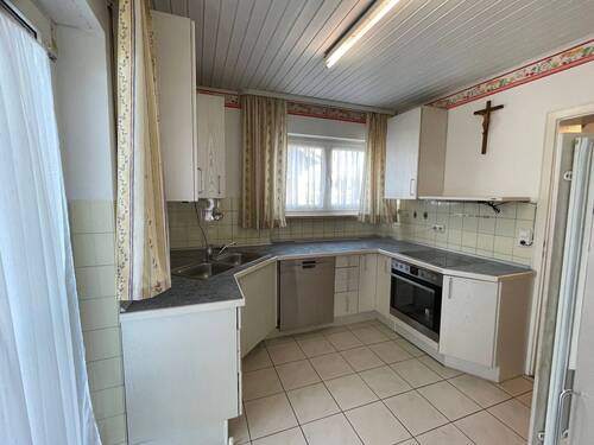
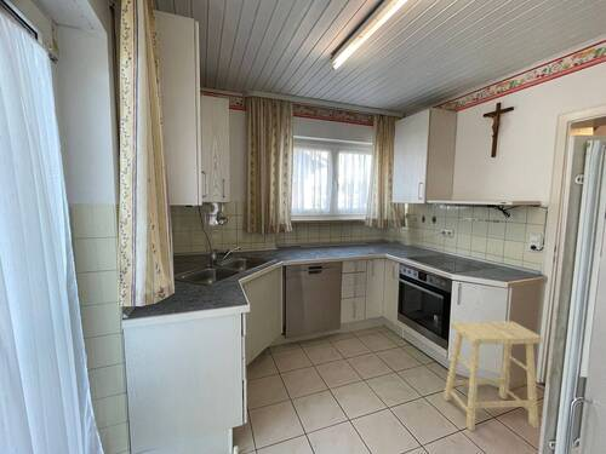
+ stool (491, 379)
